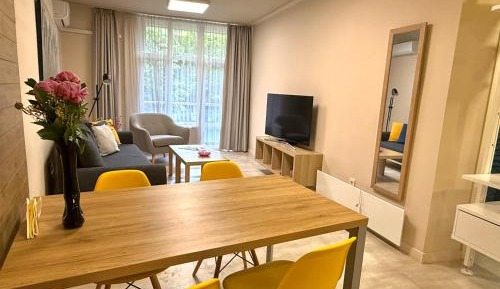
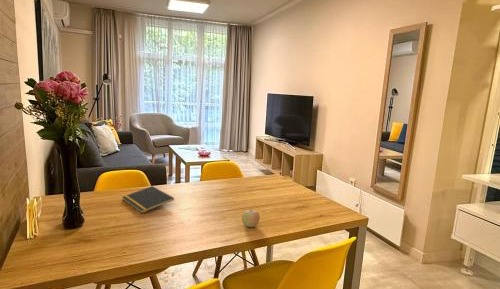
+ notepad (147, 198)
+ fruit (251, 217)
